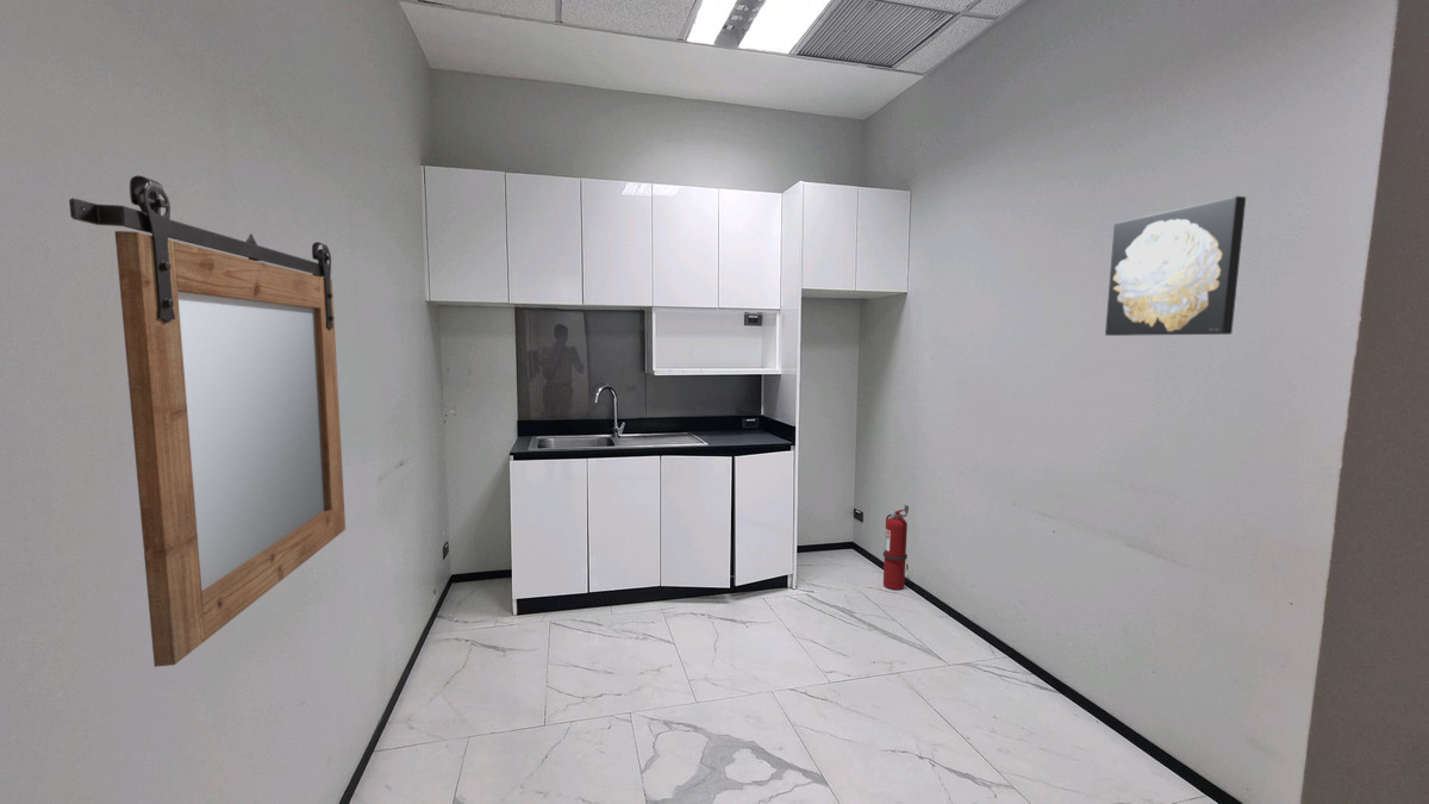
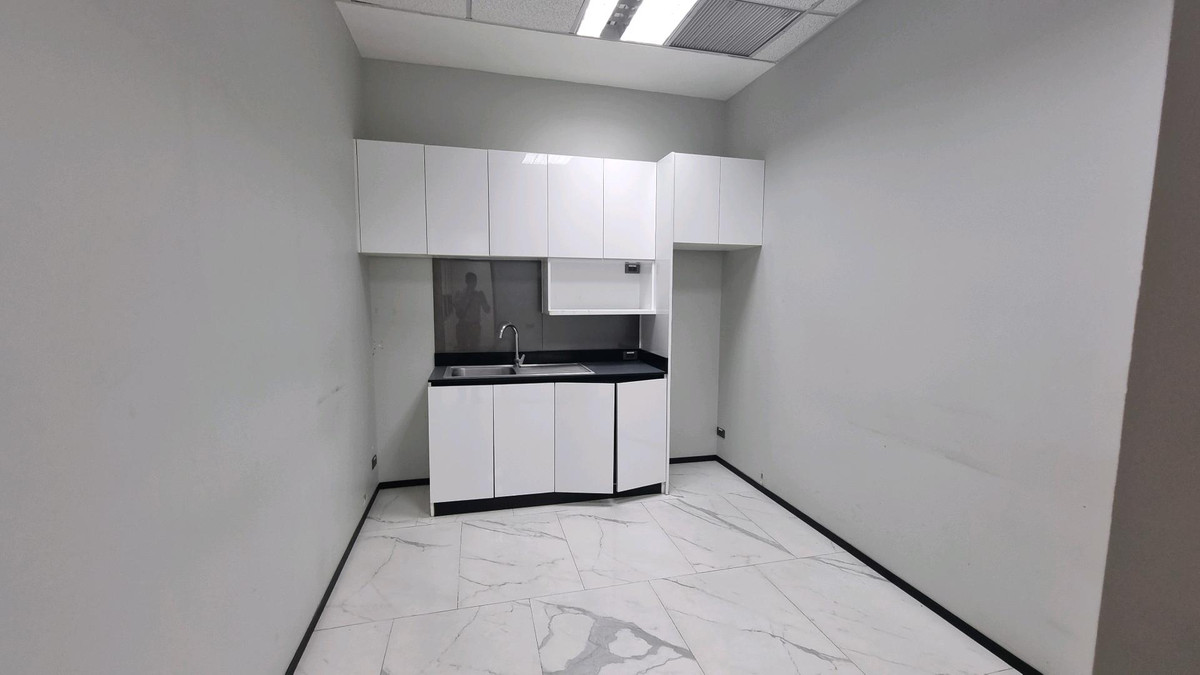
- mirror (260, 405)
- wall art (1168, 273)
- fire extinguisher (893, 544)
